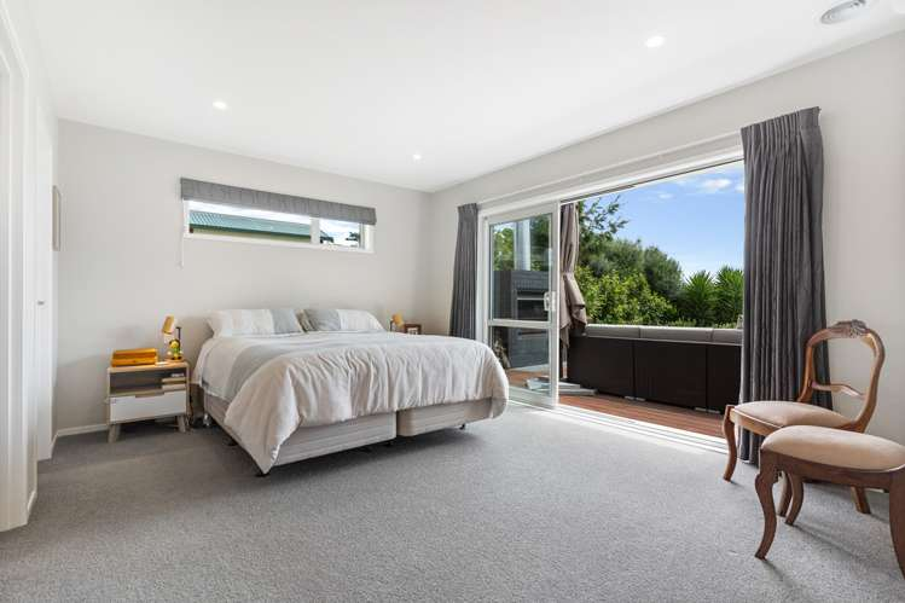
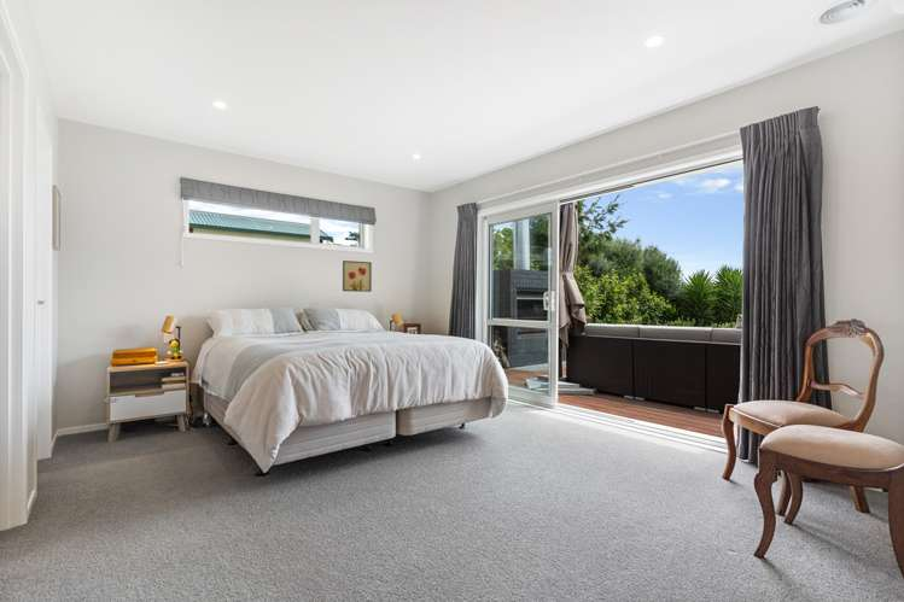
+ wall art (356, 276)
